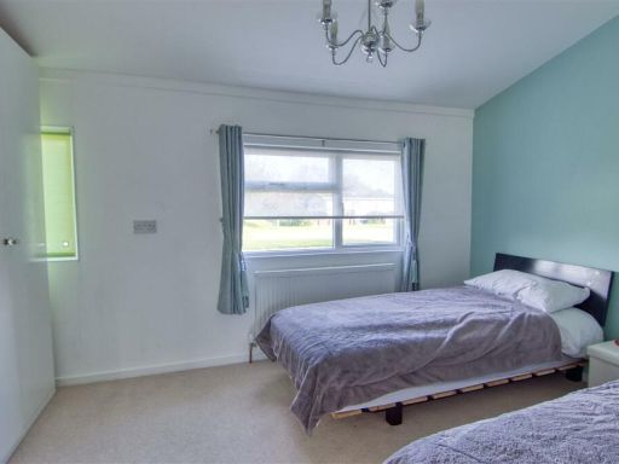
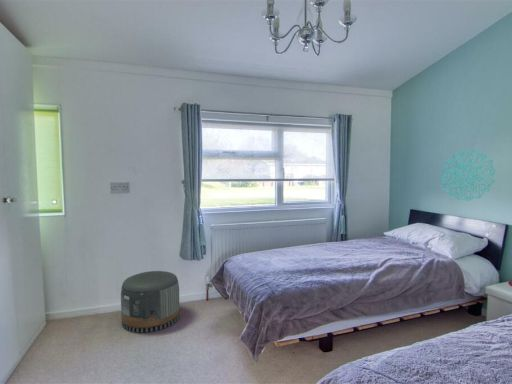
+ wall decoration (466, 175)
+ pouf (150, 296)
